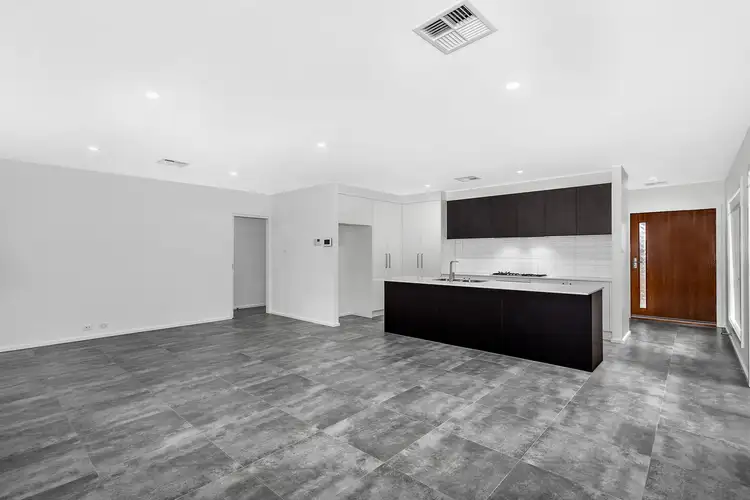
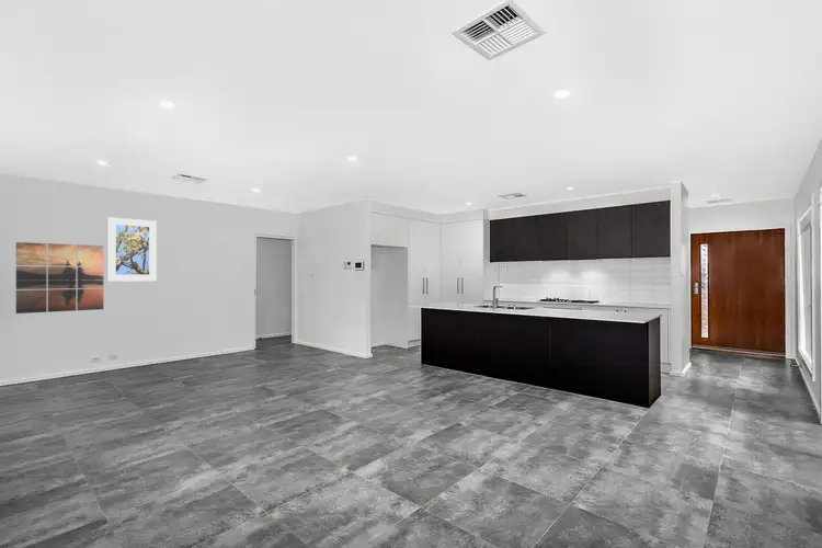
+ wall art (61, 277)
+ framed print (133, 250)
